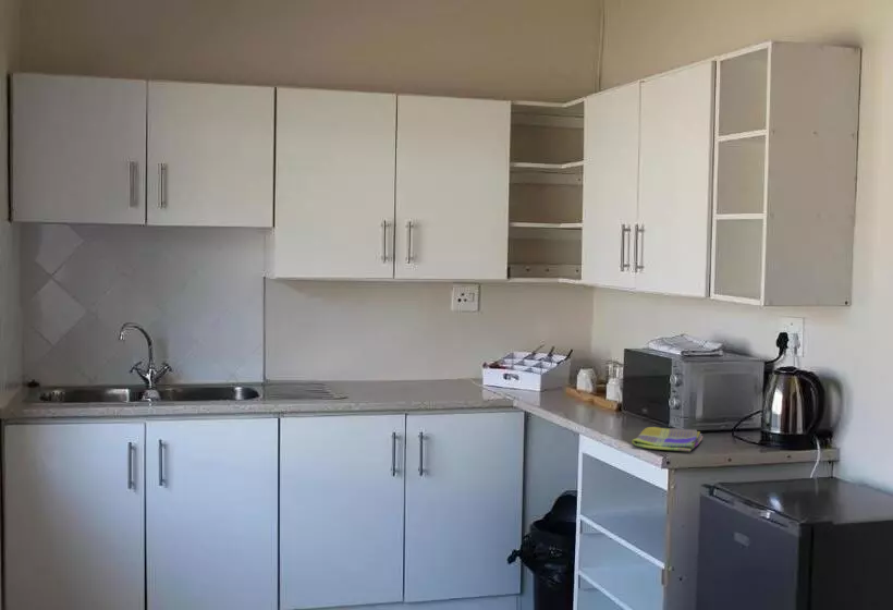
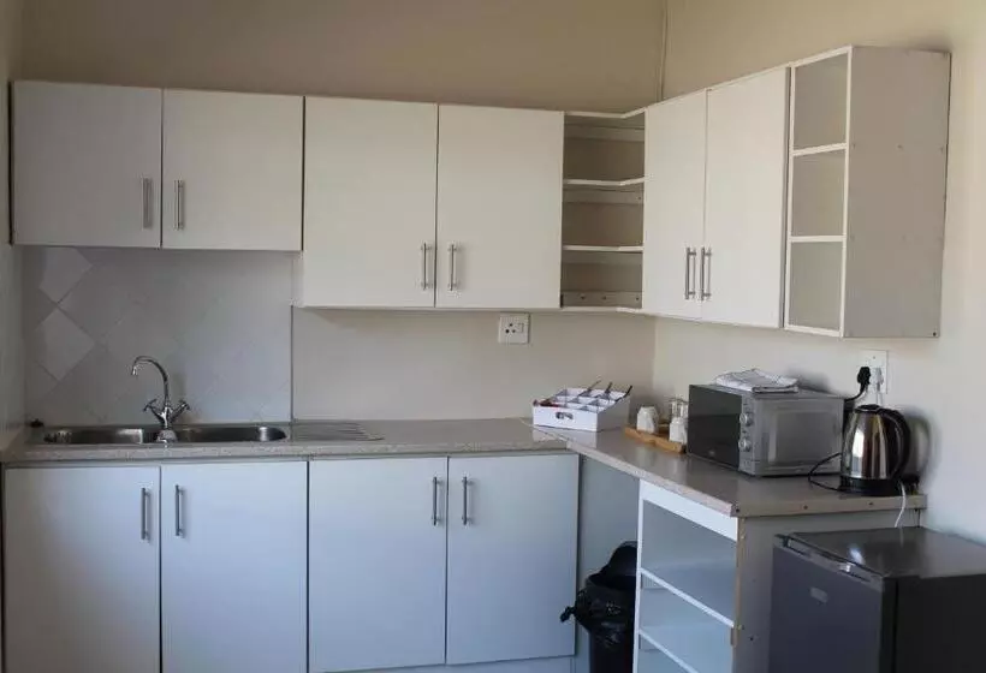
- dish towel (666, 438)
